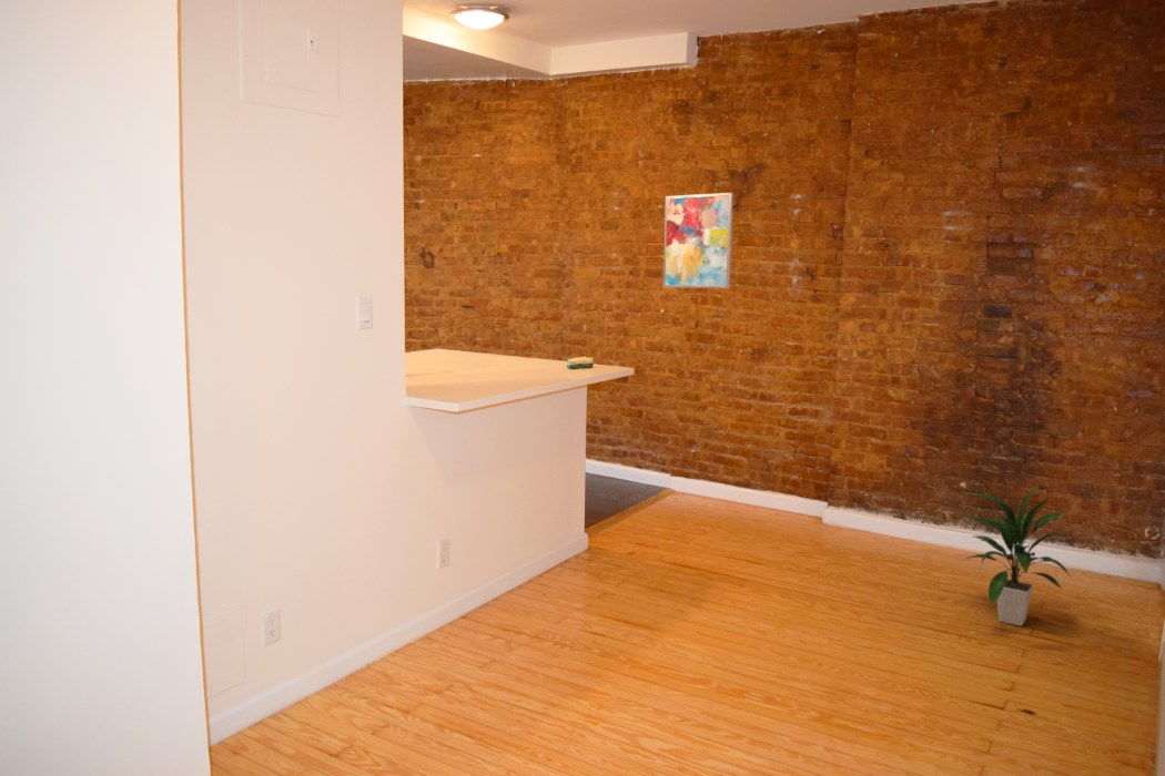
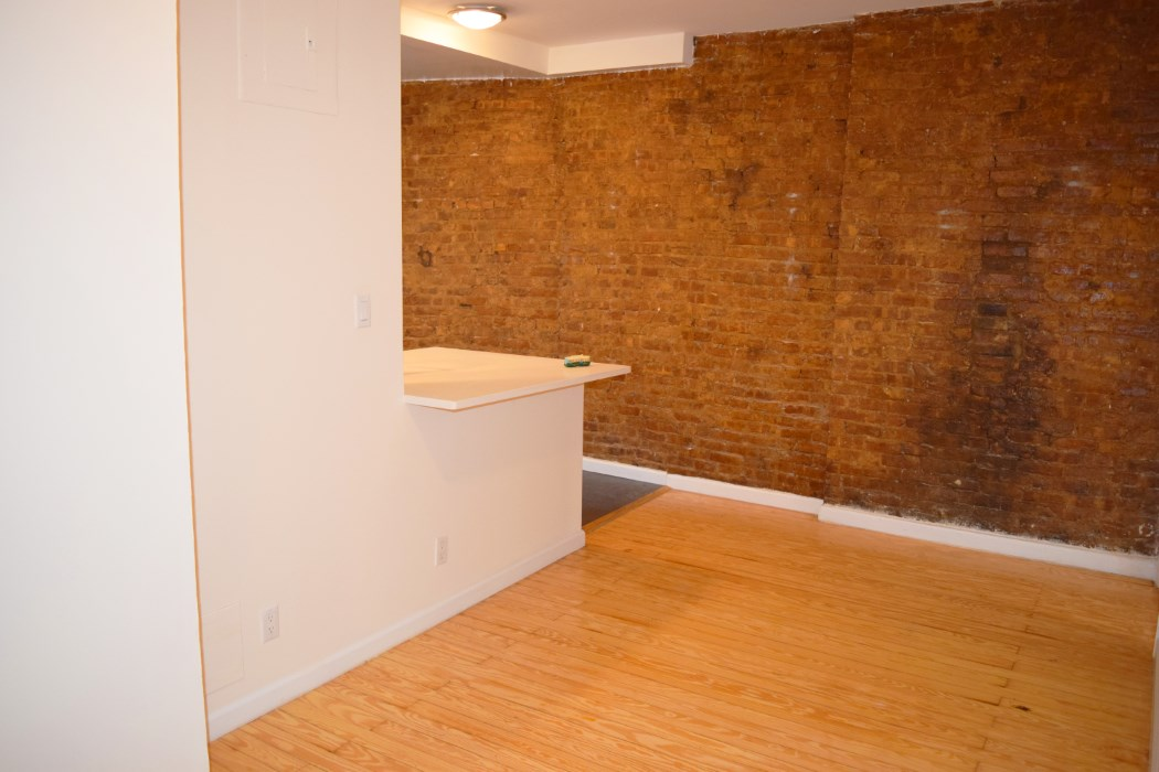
- wall art (697, 241)
- indoor plant (1012, 553)
